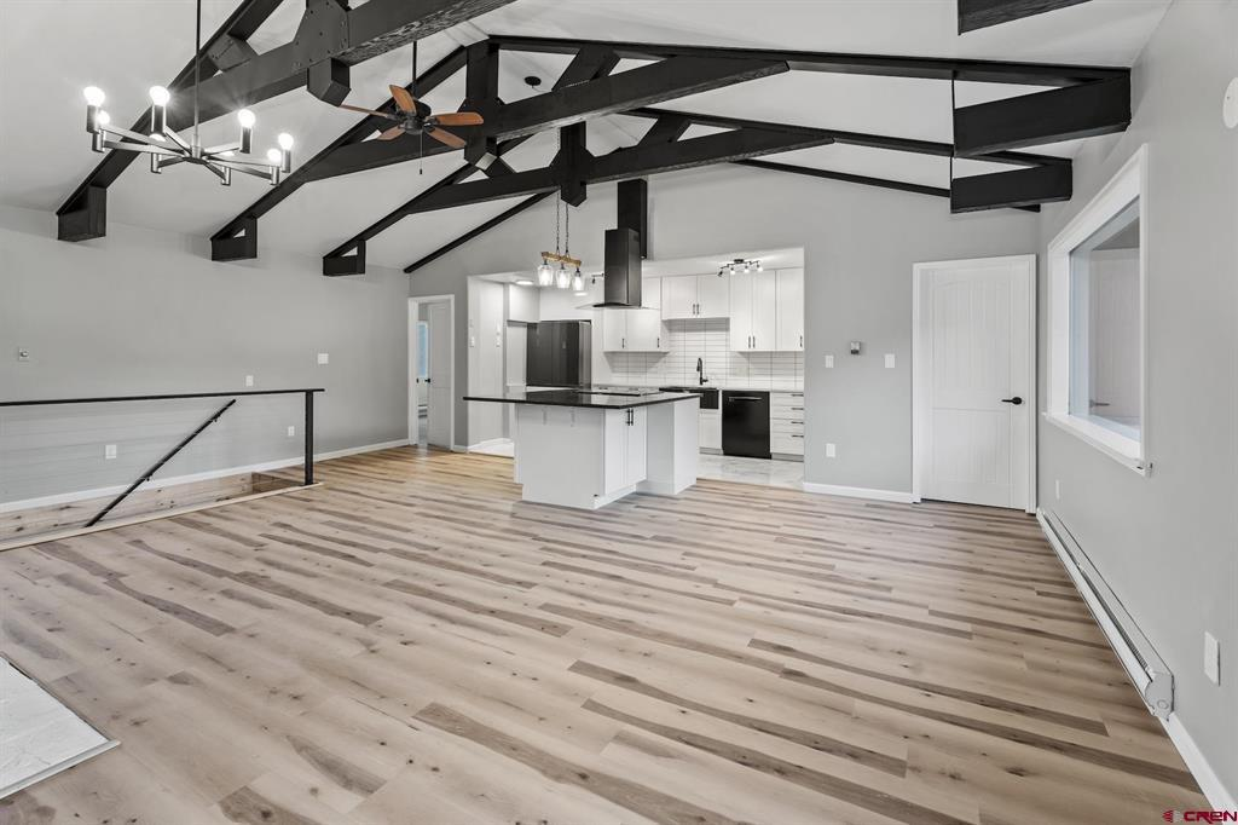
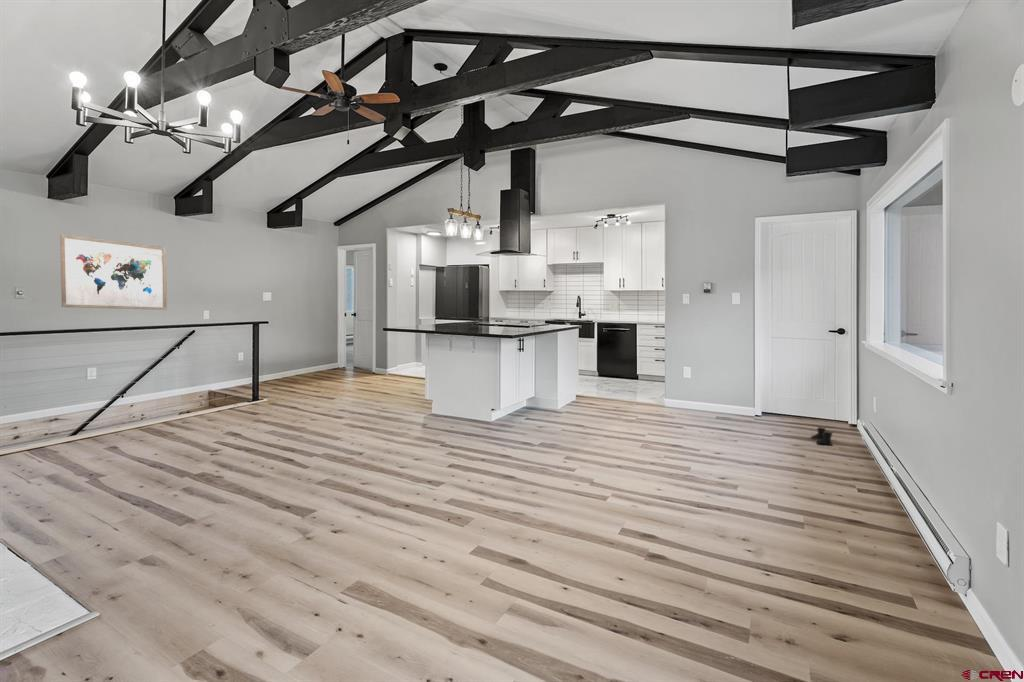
+ boots (821, 435)
+ wall art (117, 275)
